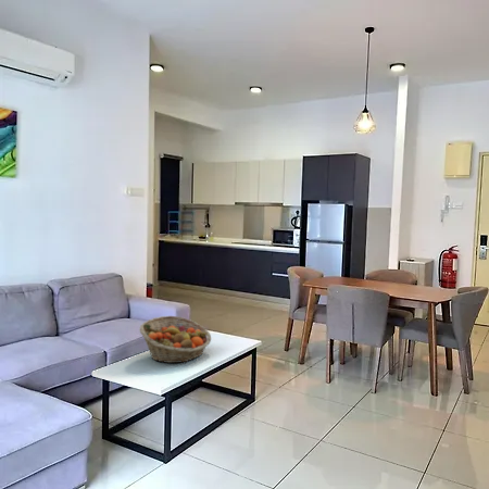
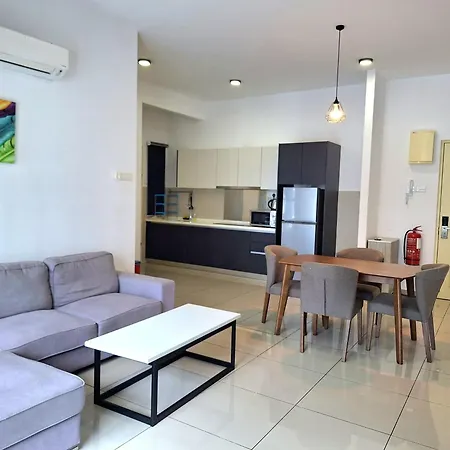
- fruit basket (175, 338)
